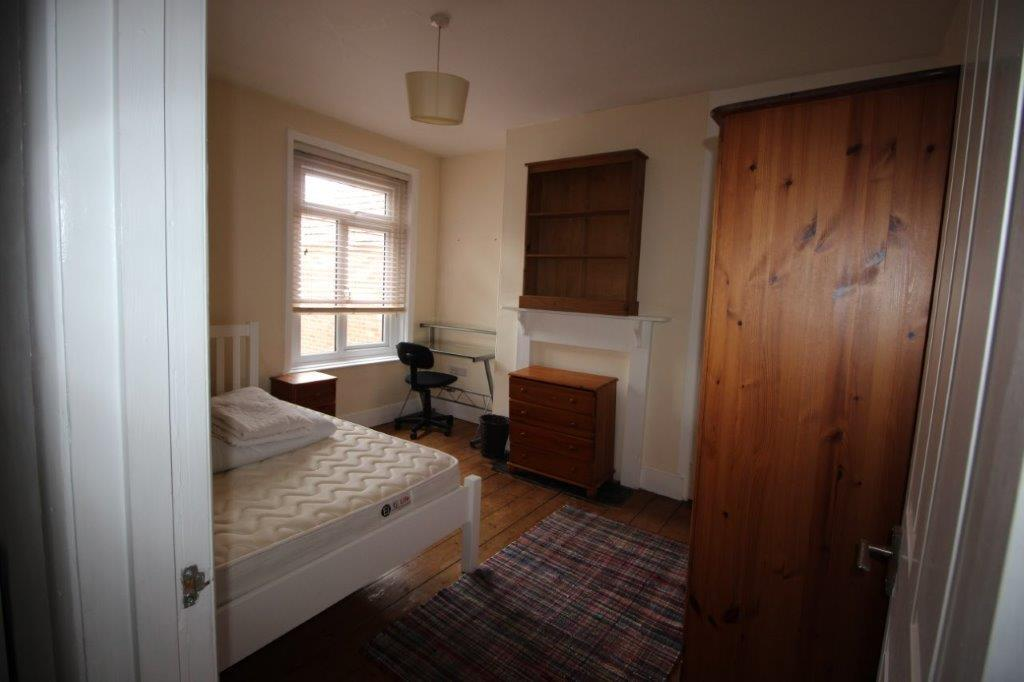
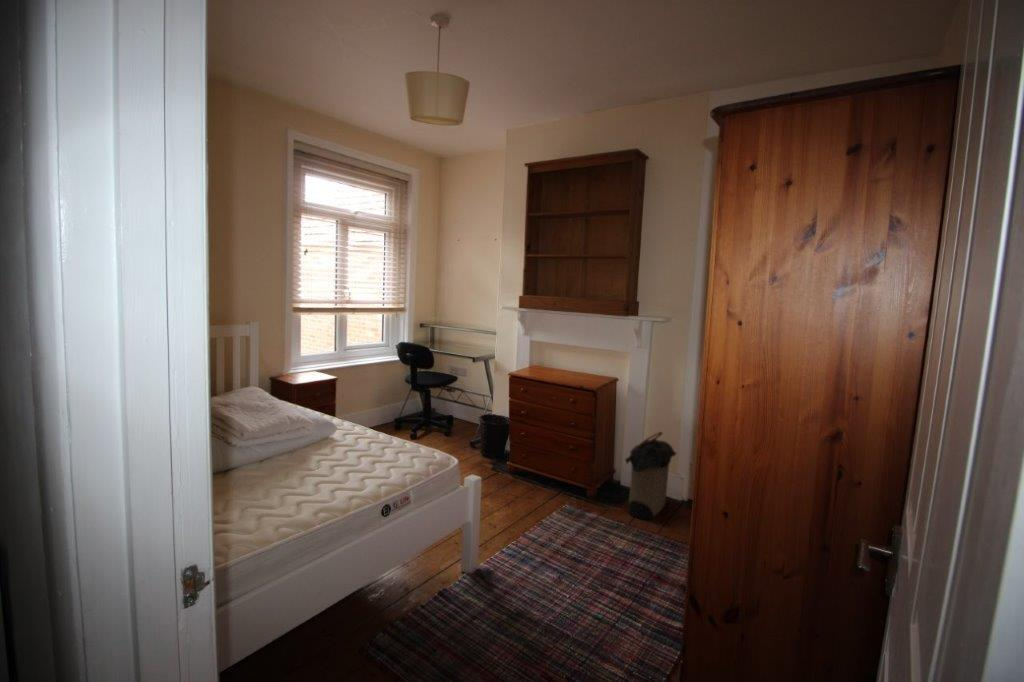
+ laundry hamper (649, 467)
